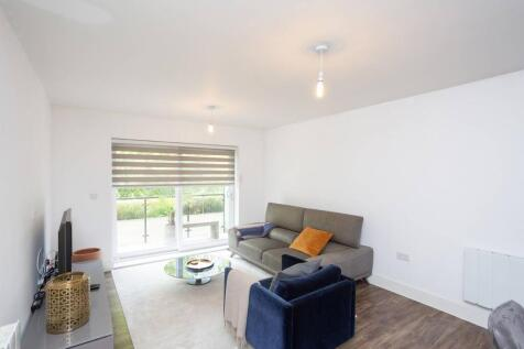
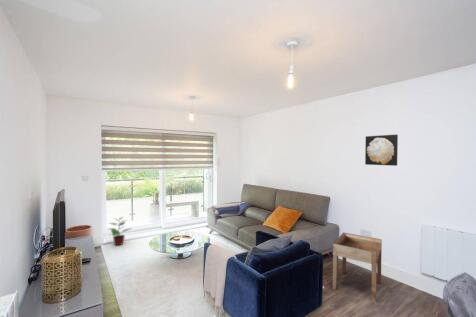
+ wall art (380, 150)
+ side table (357, 260)
+ potted plant (118, 230)
